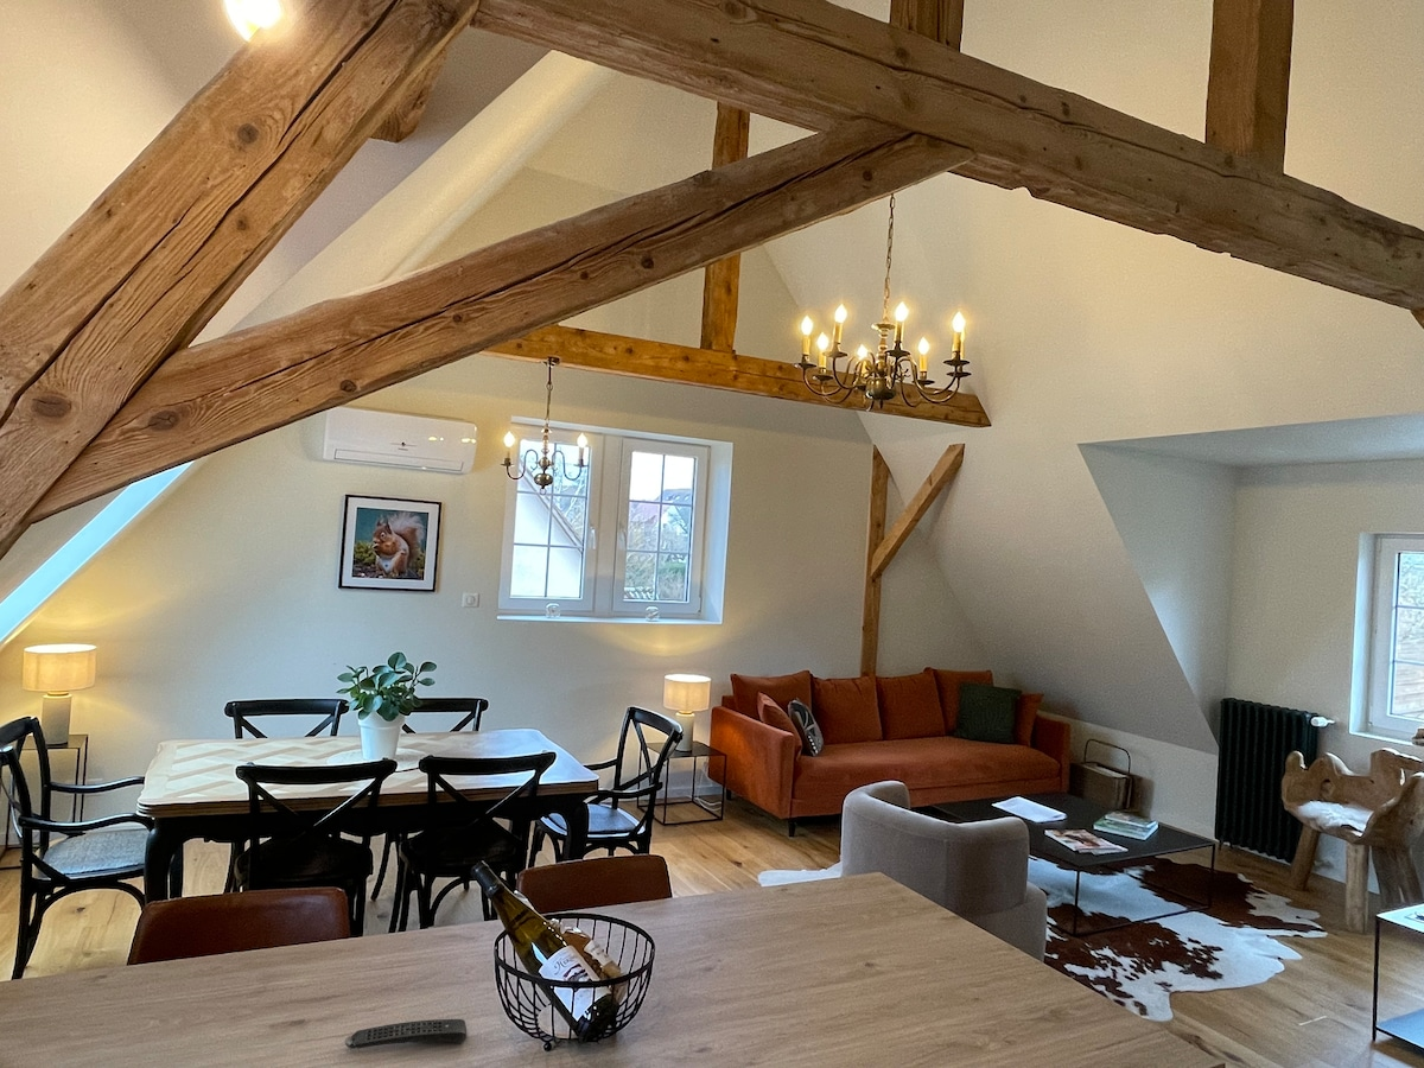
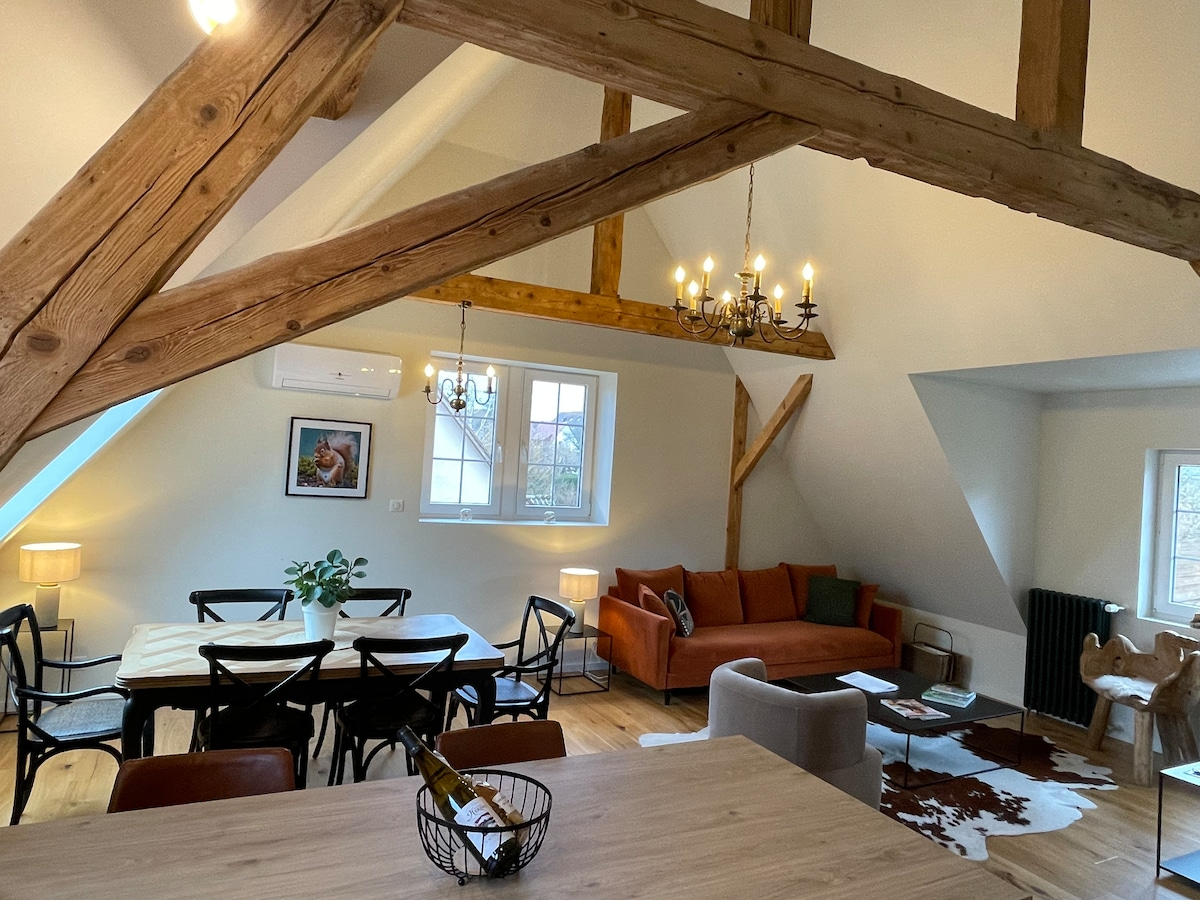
- remote control (406, 1035)
